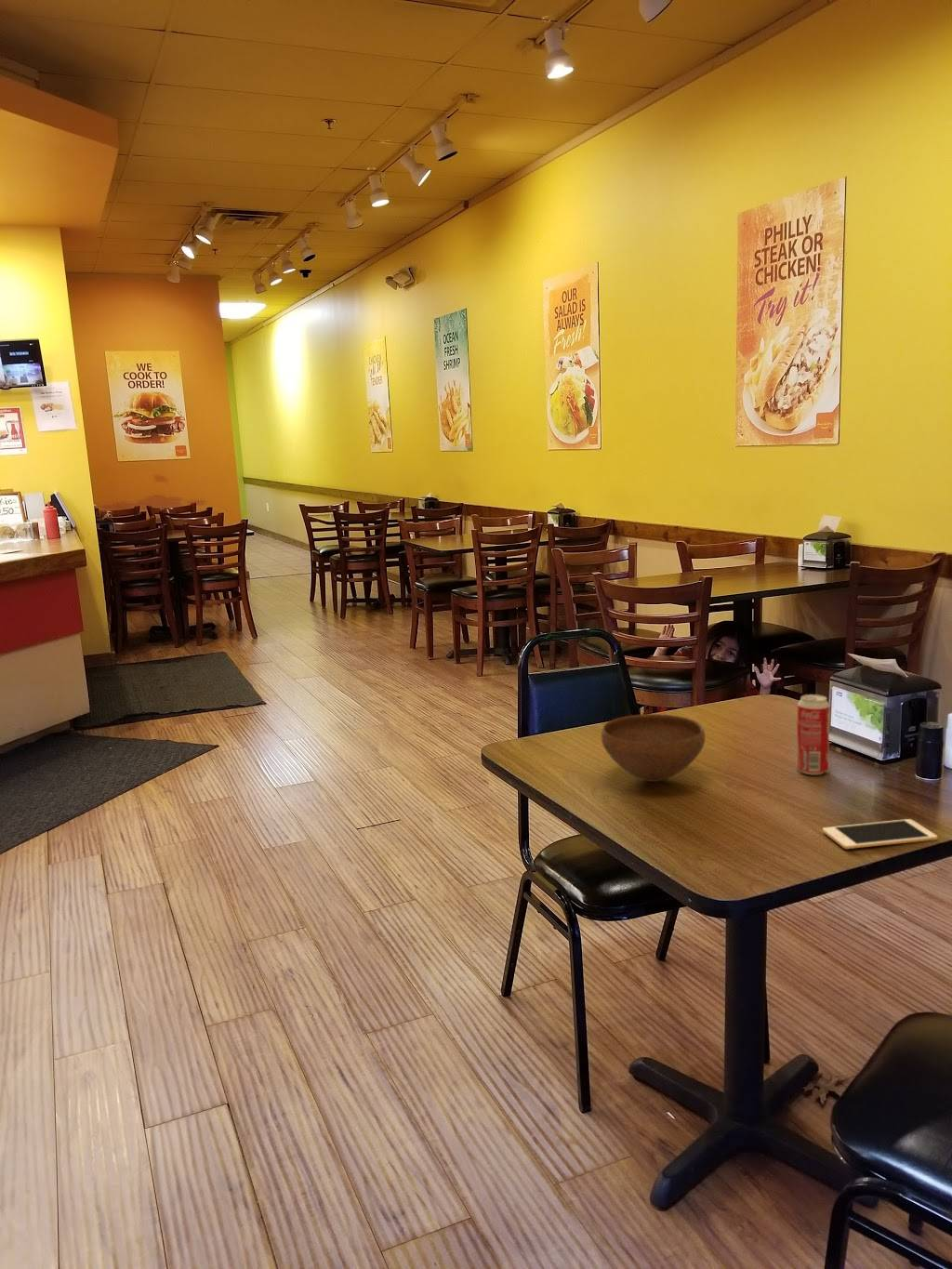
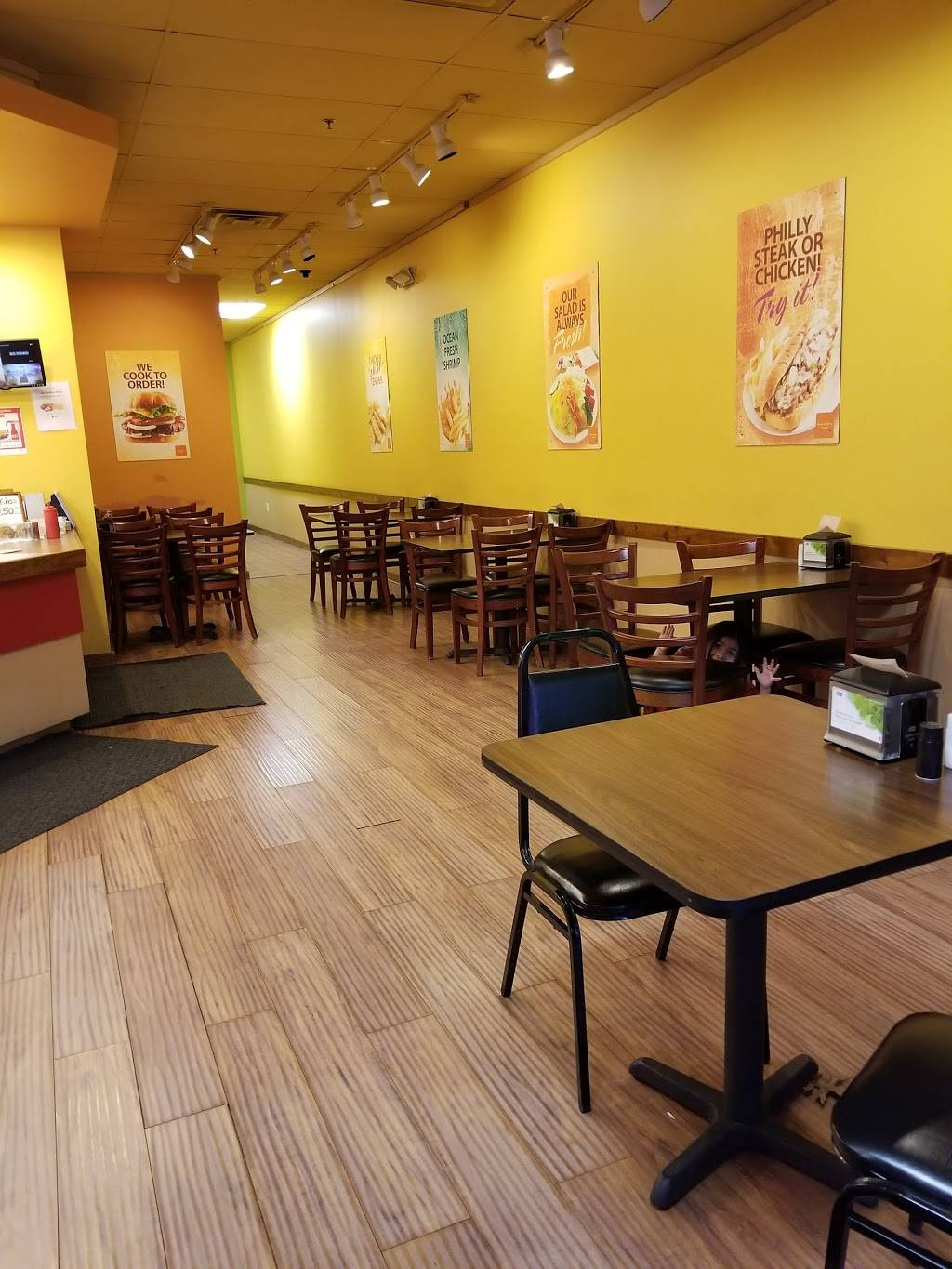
- beverage can (813, 734)
- bowl (653, 753)
- cell phone (879, 833)
